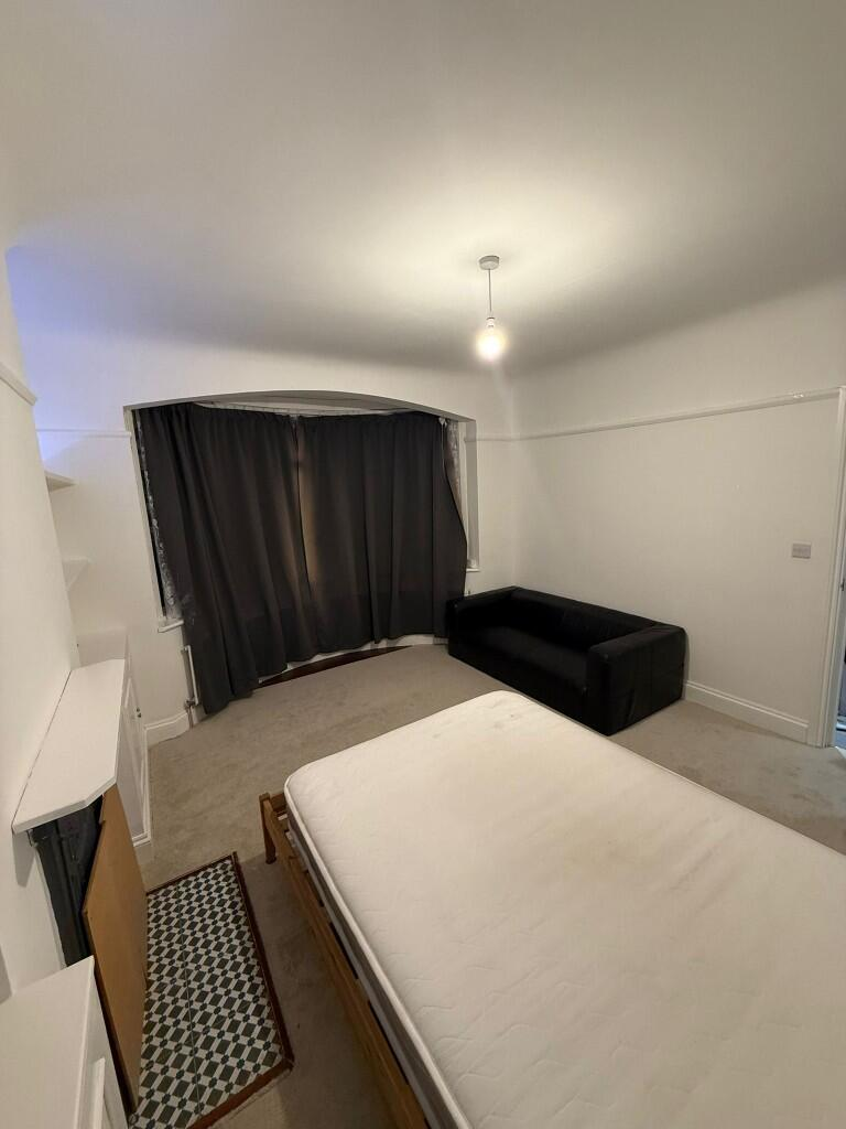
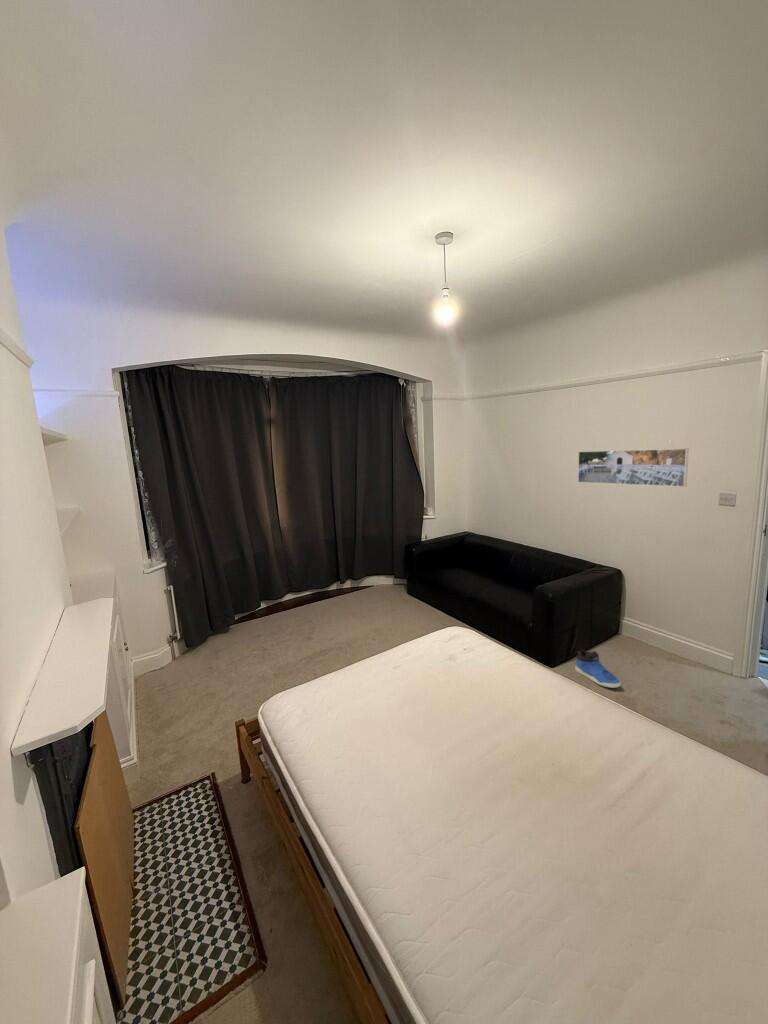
+ sneaker (597, 666)
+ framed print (627, 467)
